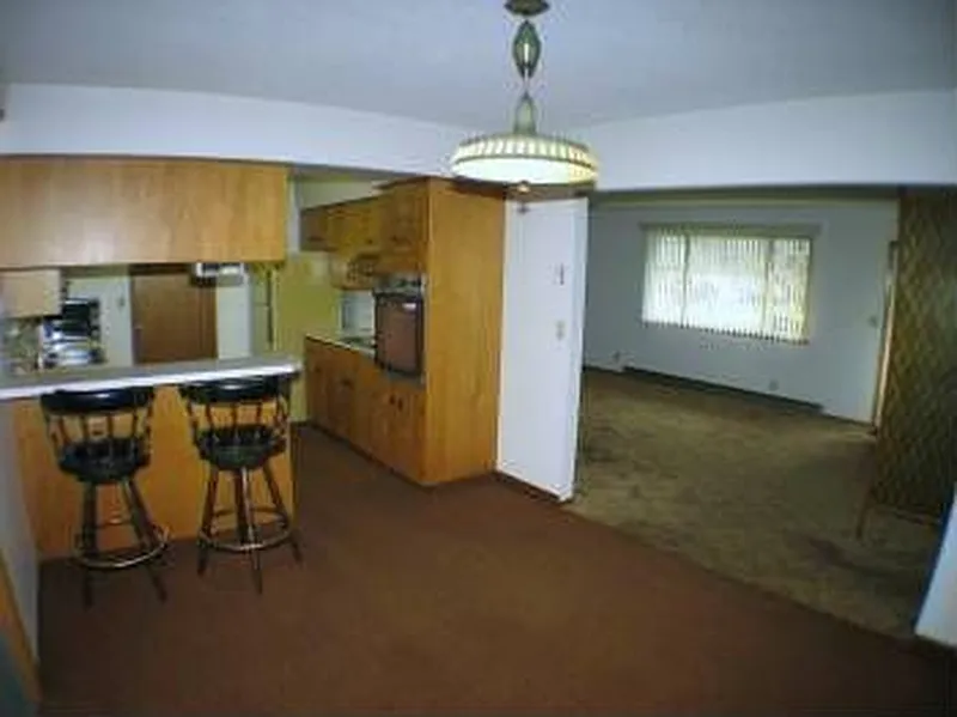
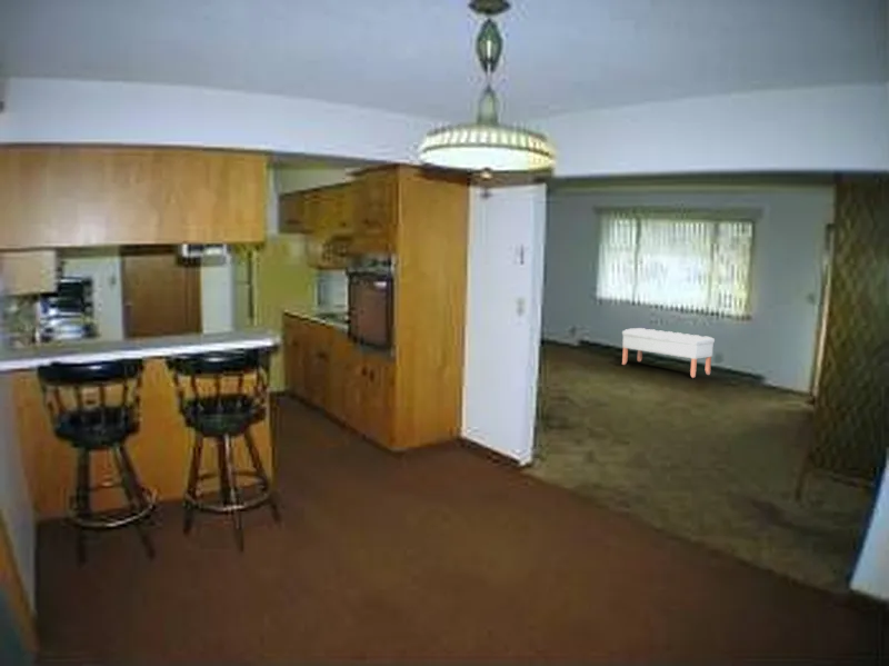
+ bench (666, 350)
